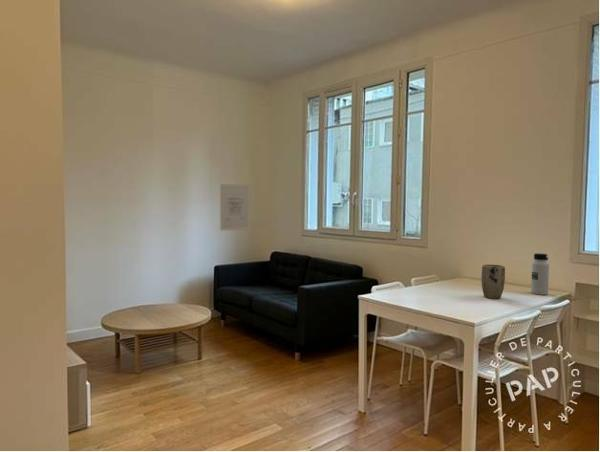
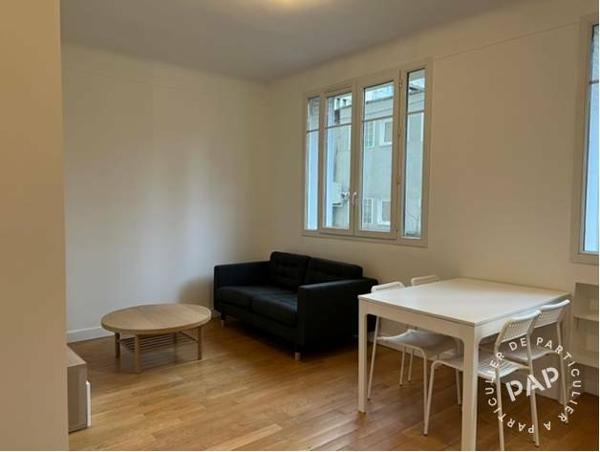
- wall art (235, 207)
- plant pot (492, 281)
- water bottle (540, 273)
